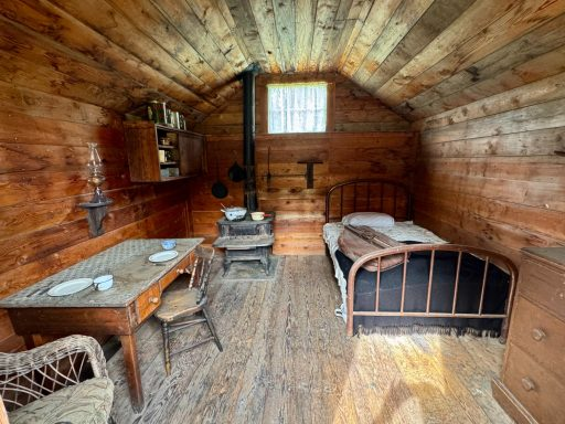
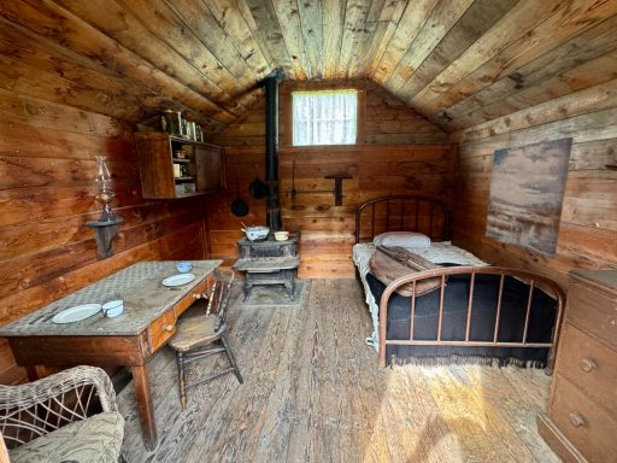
+ wall art (519, 197)
